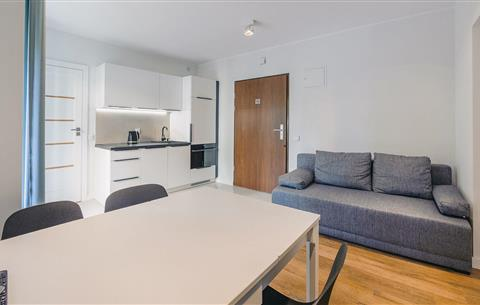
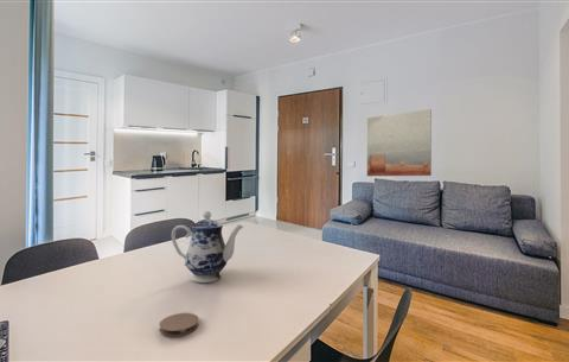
+ teapot (206, 244)
+ coaster (179, 323)
+ wall art (397, 145)
